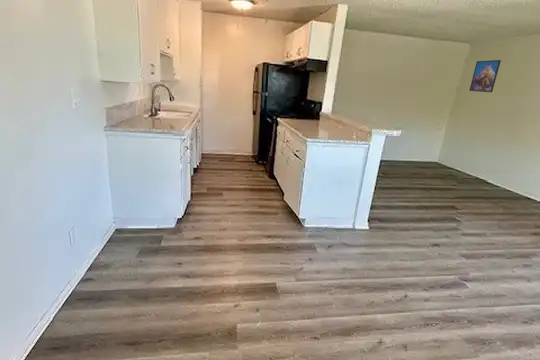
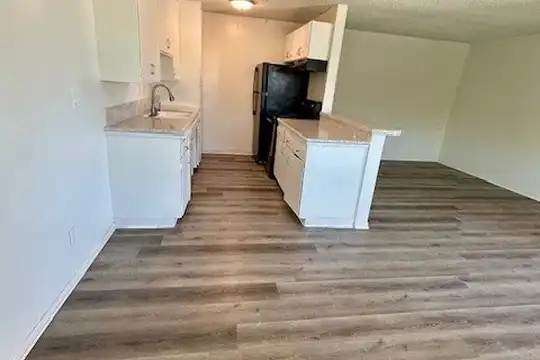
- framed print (484, 76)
